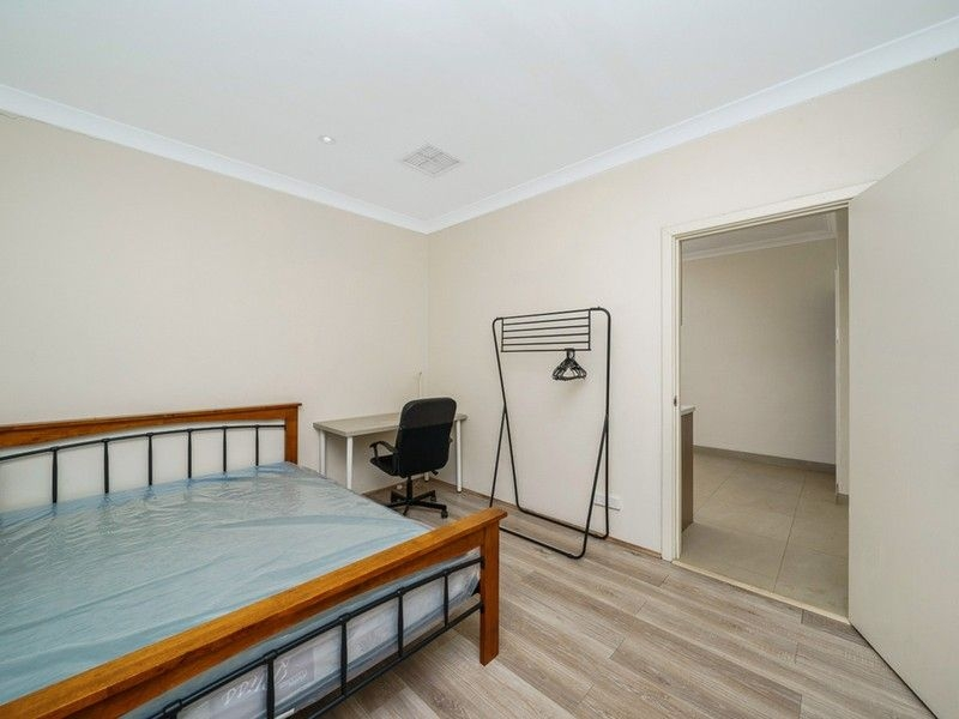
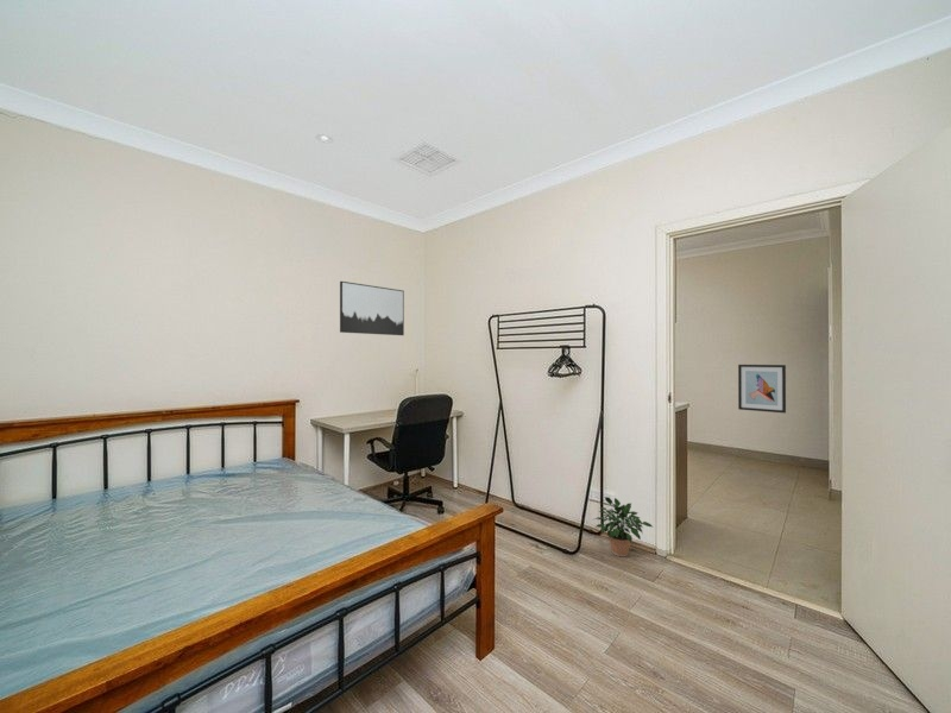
+ wall art (761, 387)
+ potted plant (623, 526)
+ wall art (373, 310)
